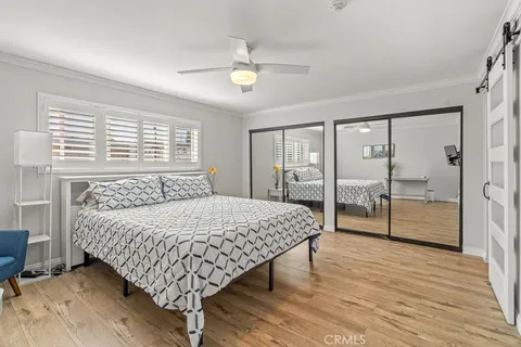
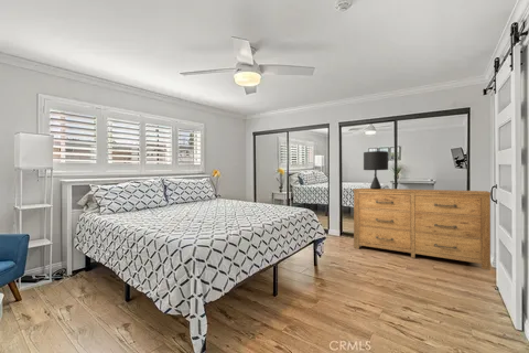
+ dresser (414, 222)
+ lamp (375, 170)
